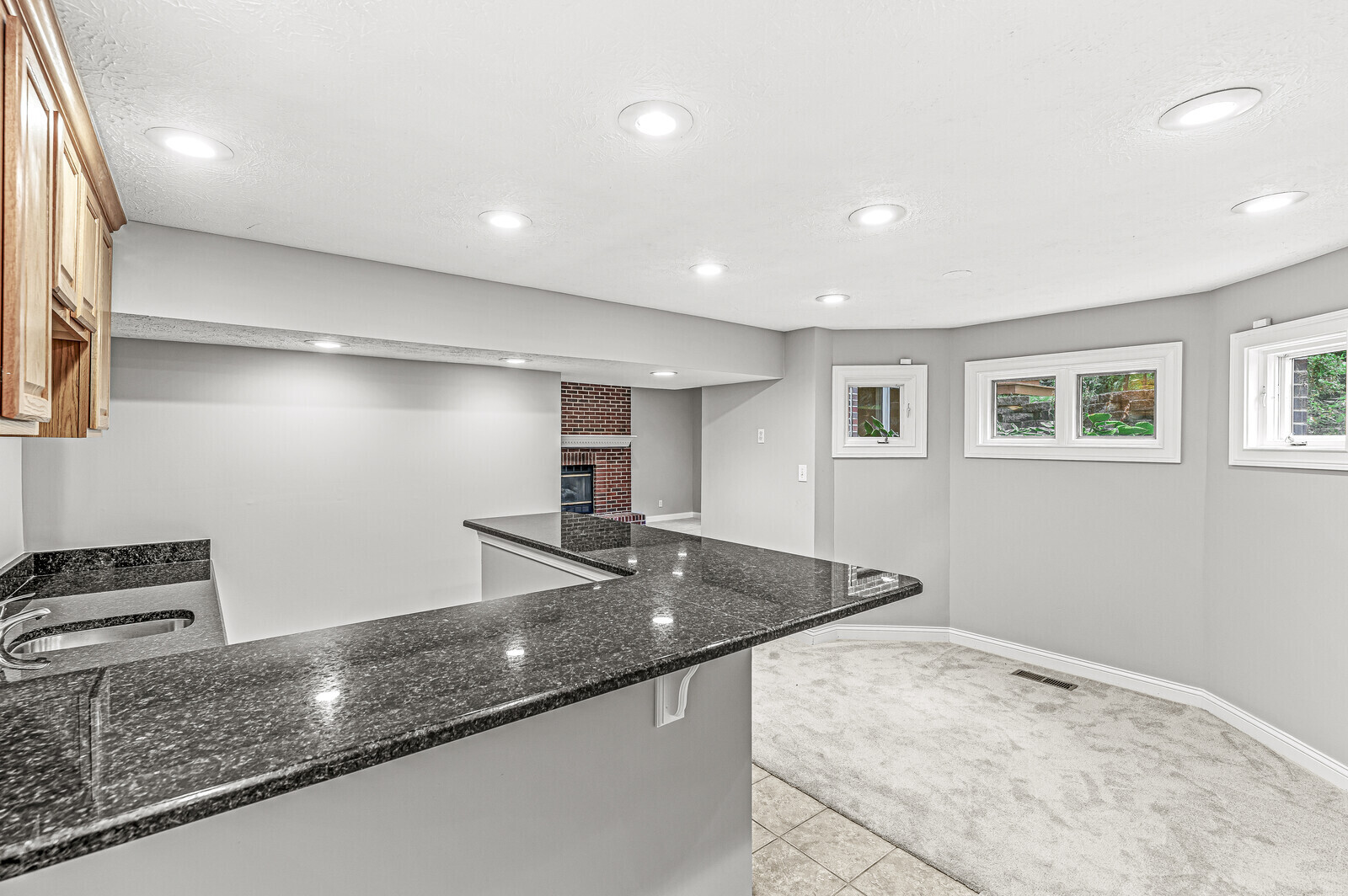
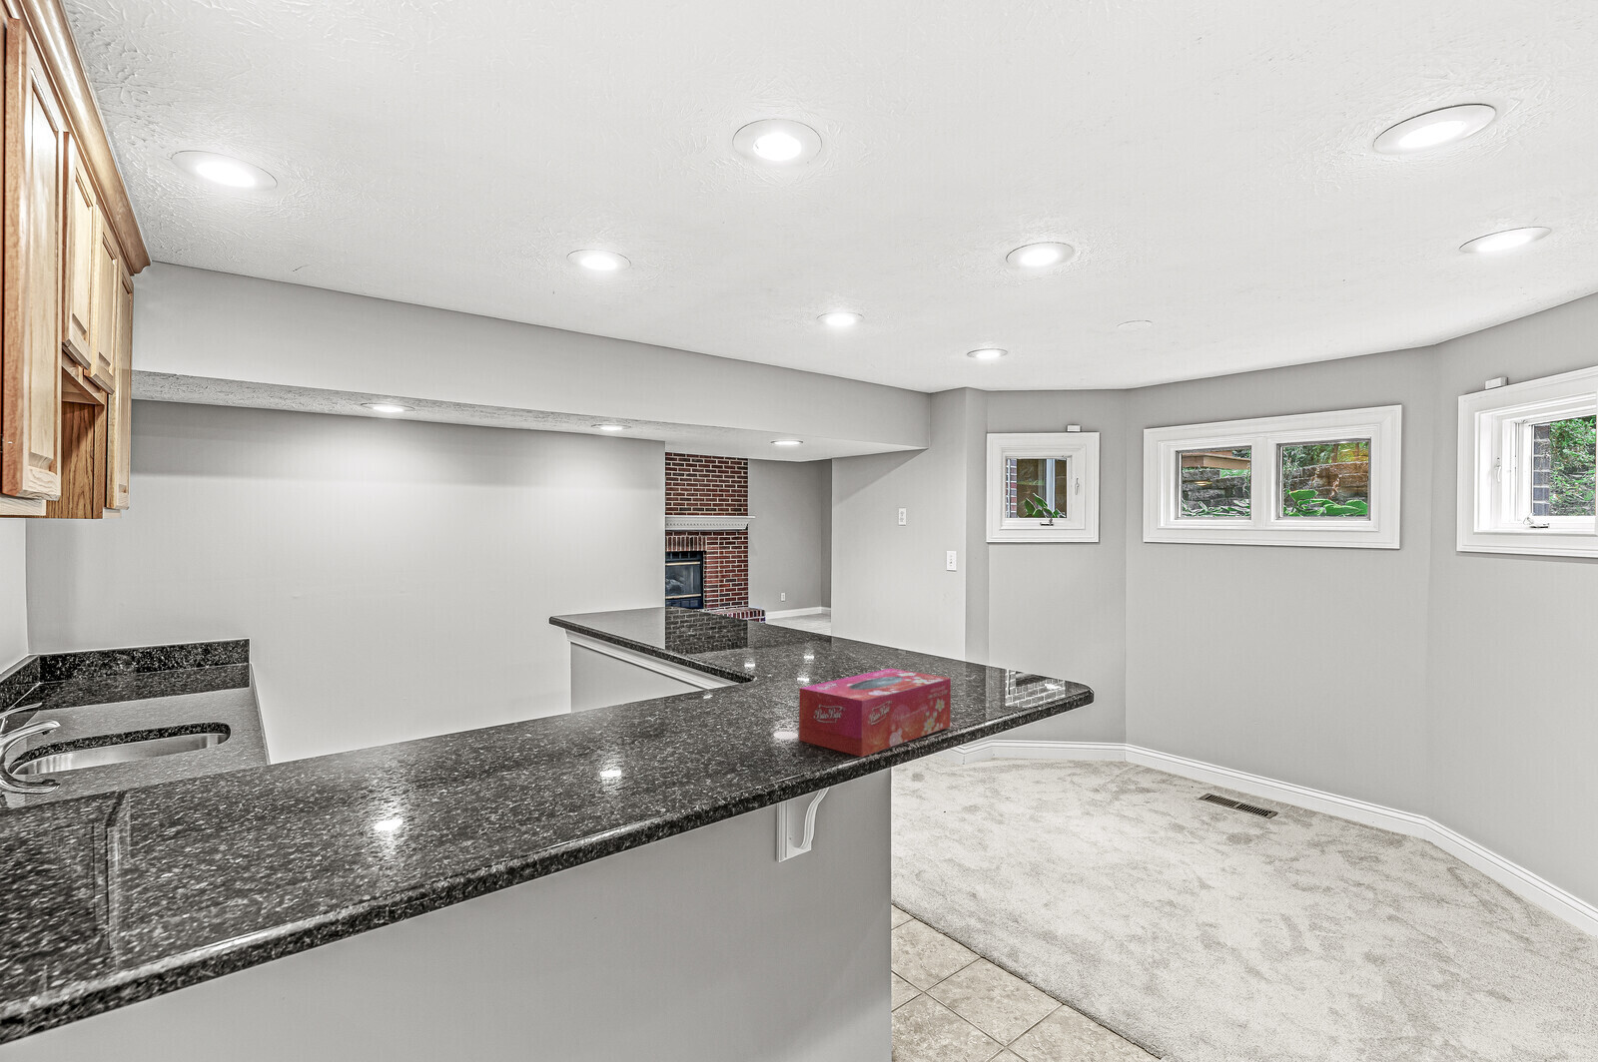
+ tissue box (877, 708)
